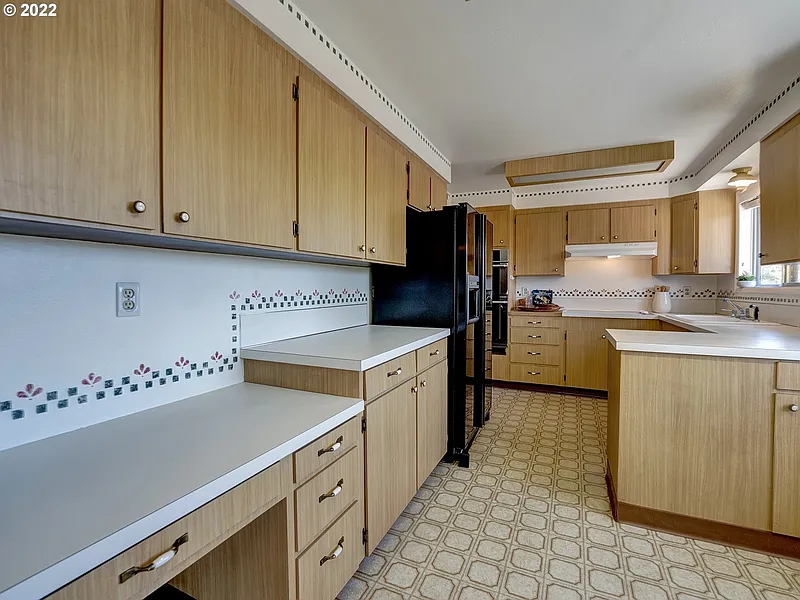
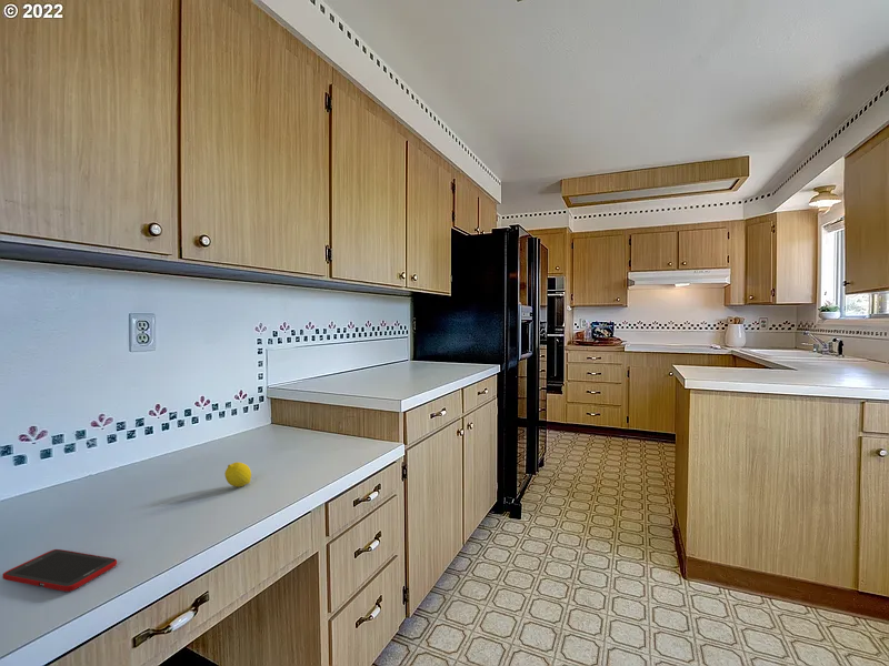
+ fruit (238, 474)
+ cell phone (61, 568)
